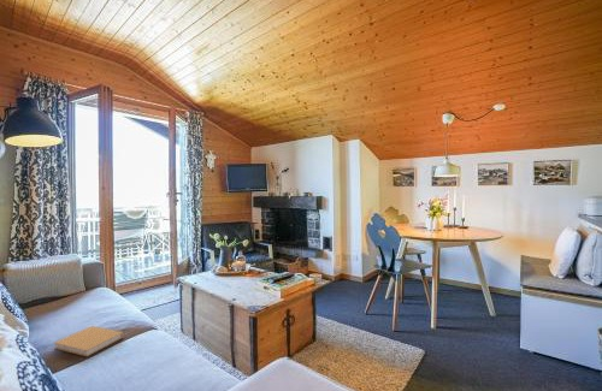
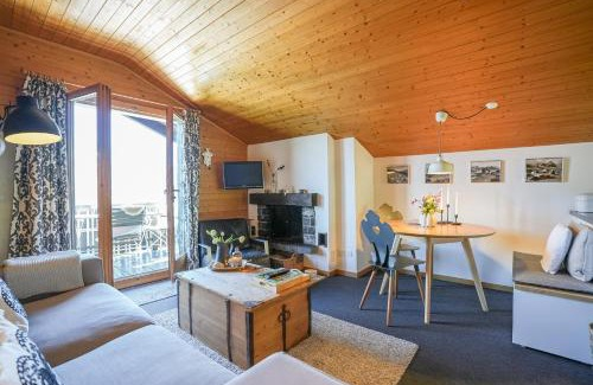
- book (89, 339)
